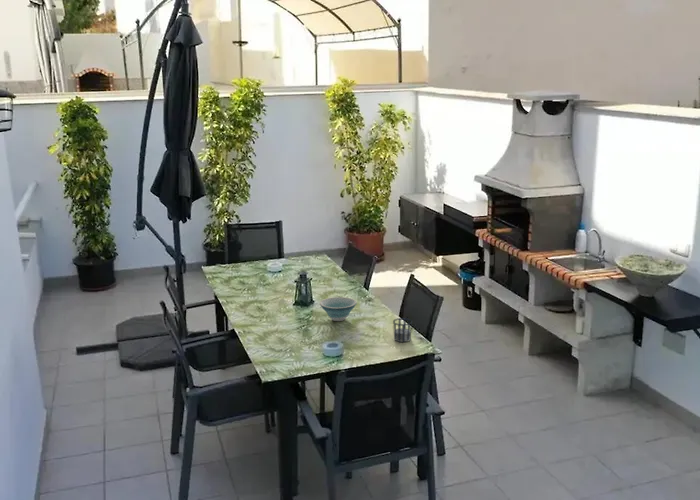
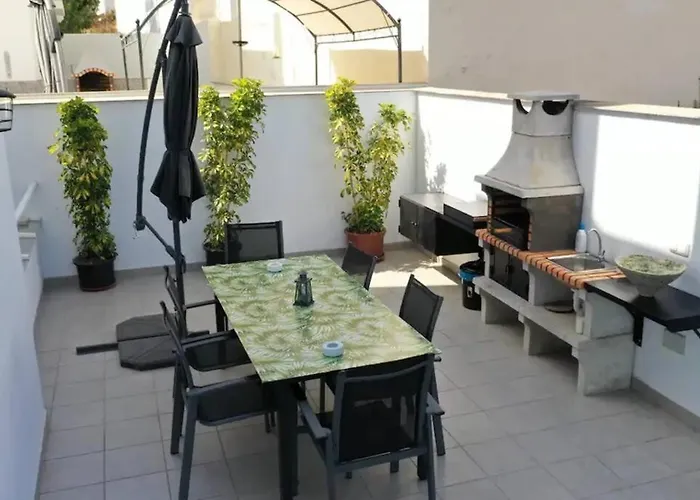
- bowl (338, 310)
- cup (402, 330)
